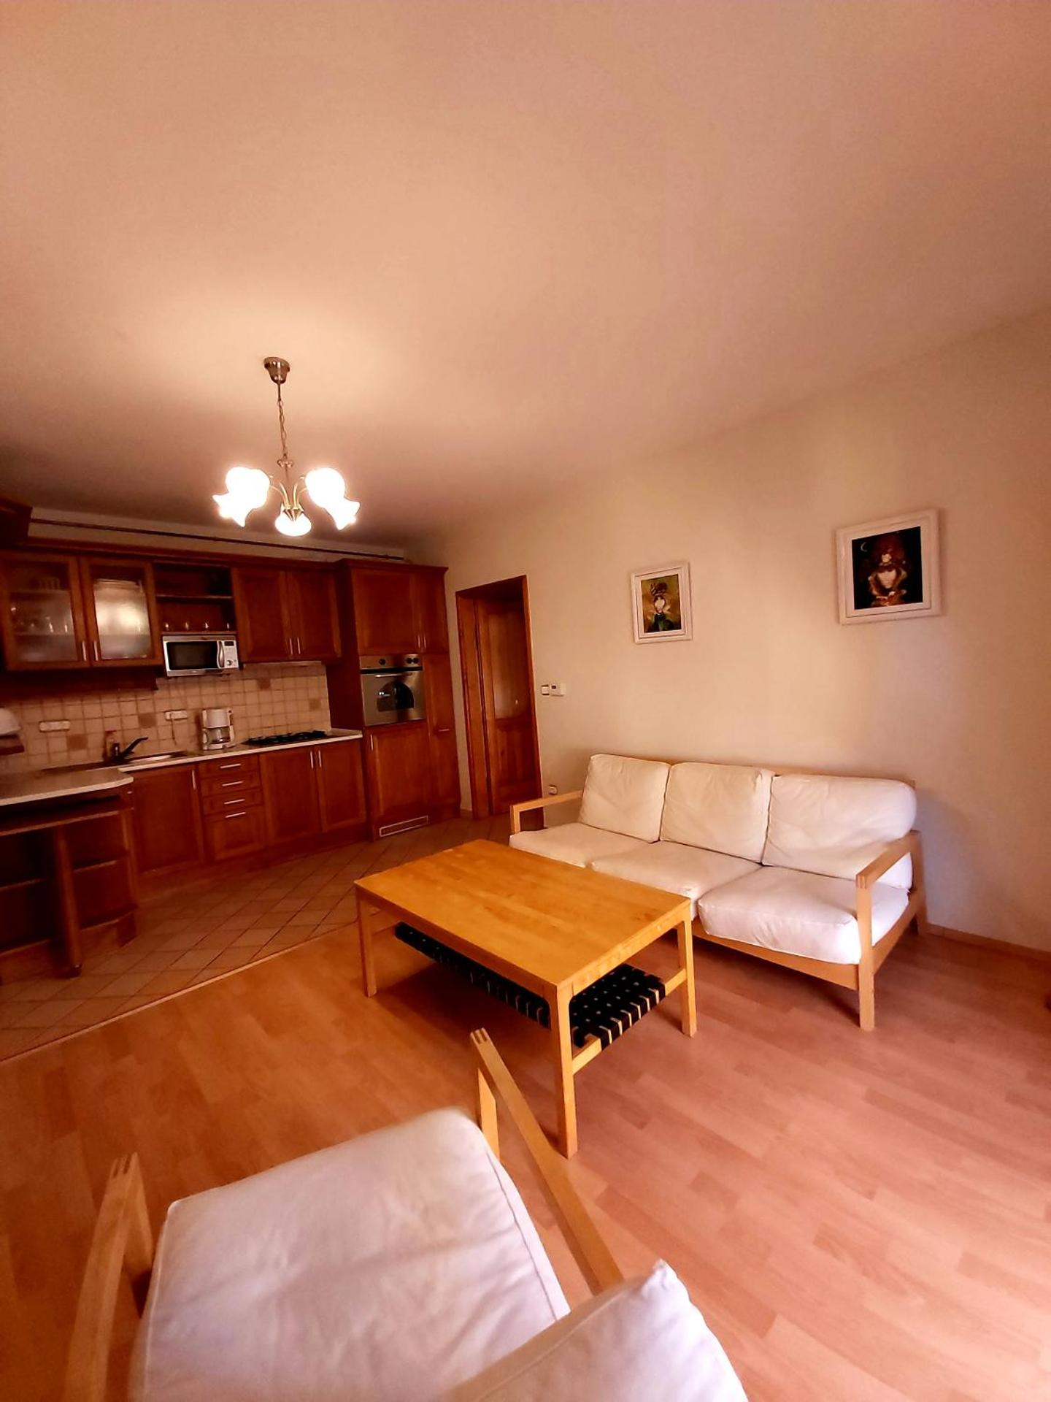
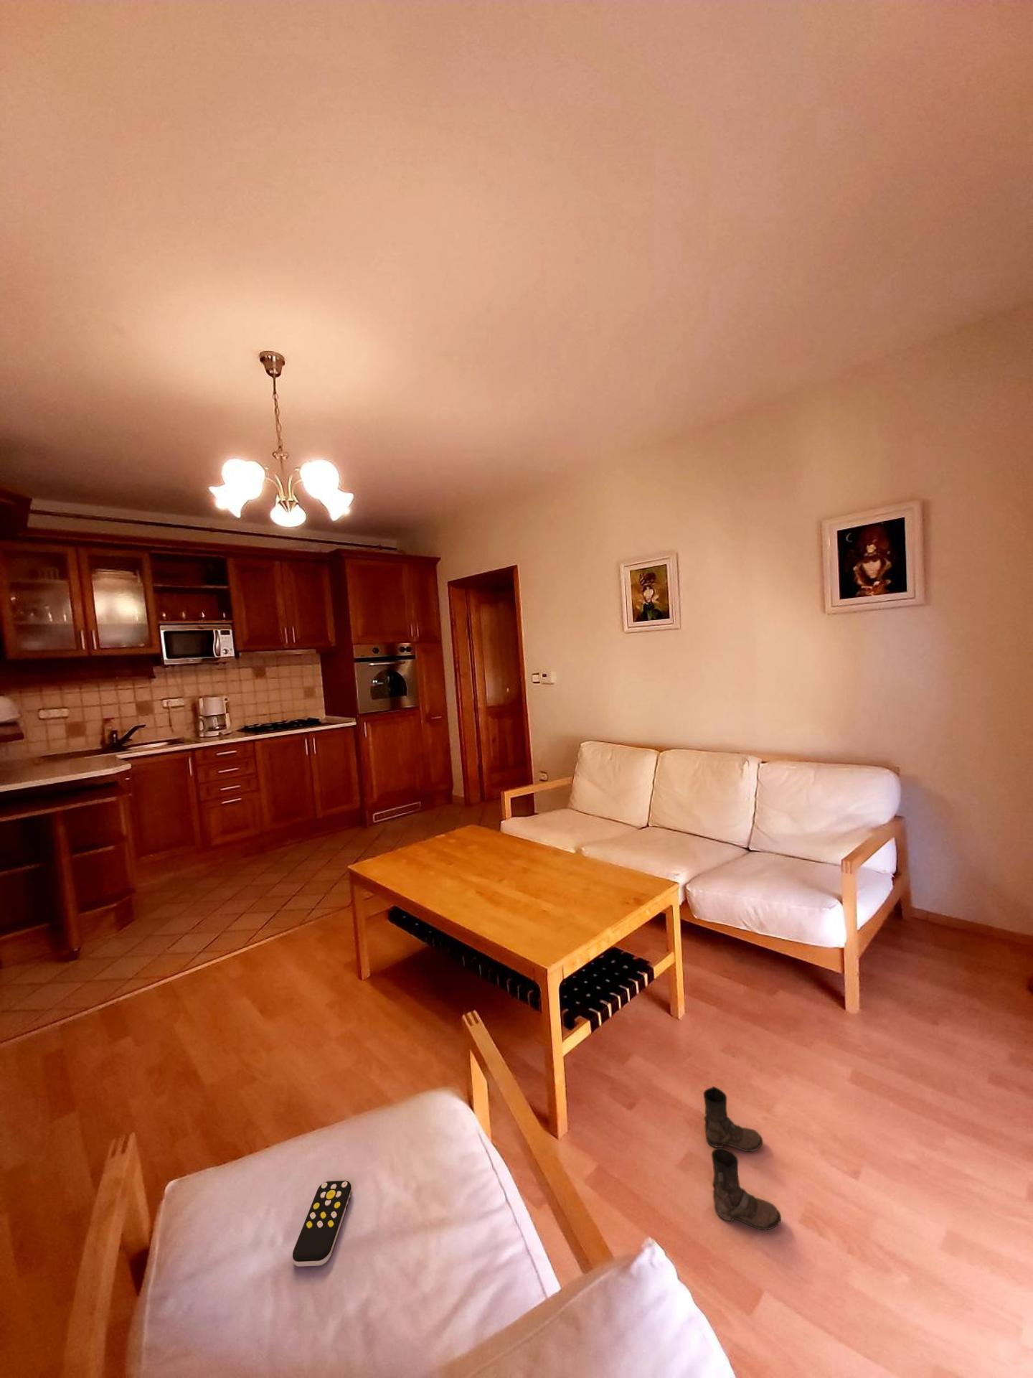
+ remote control (323, 1220)
+ boots (740, 1149)
